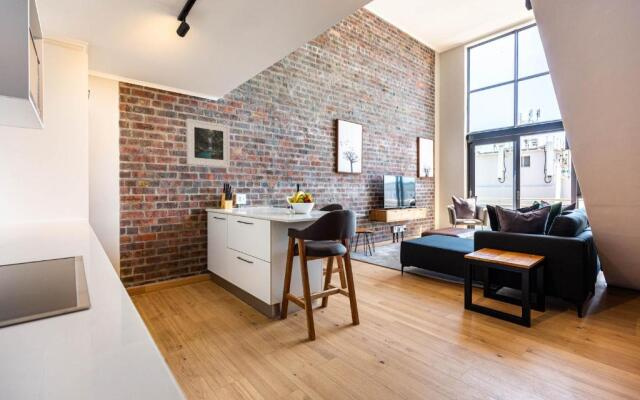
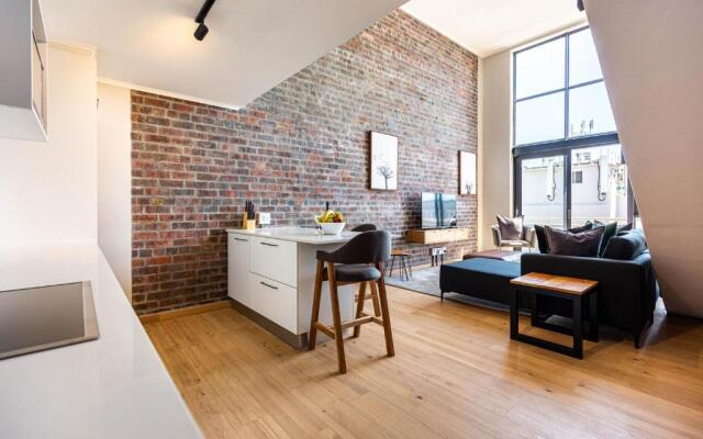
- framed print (209, 144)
